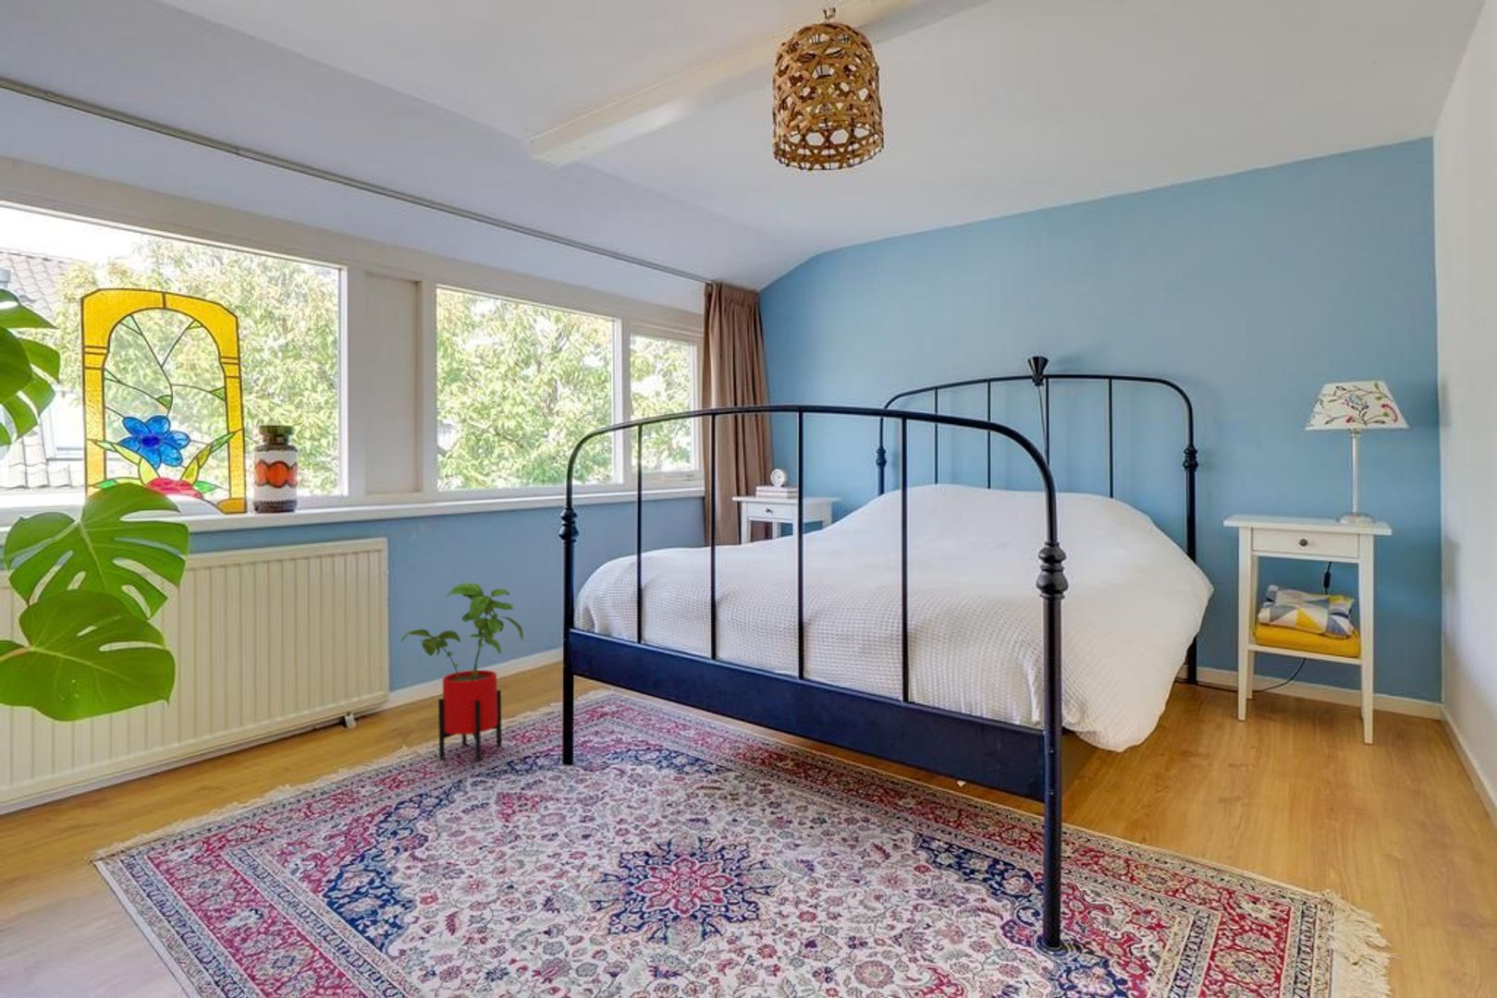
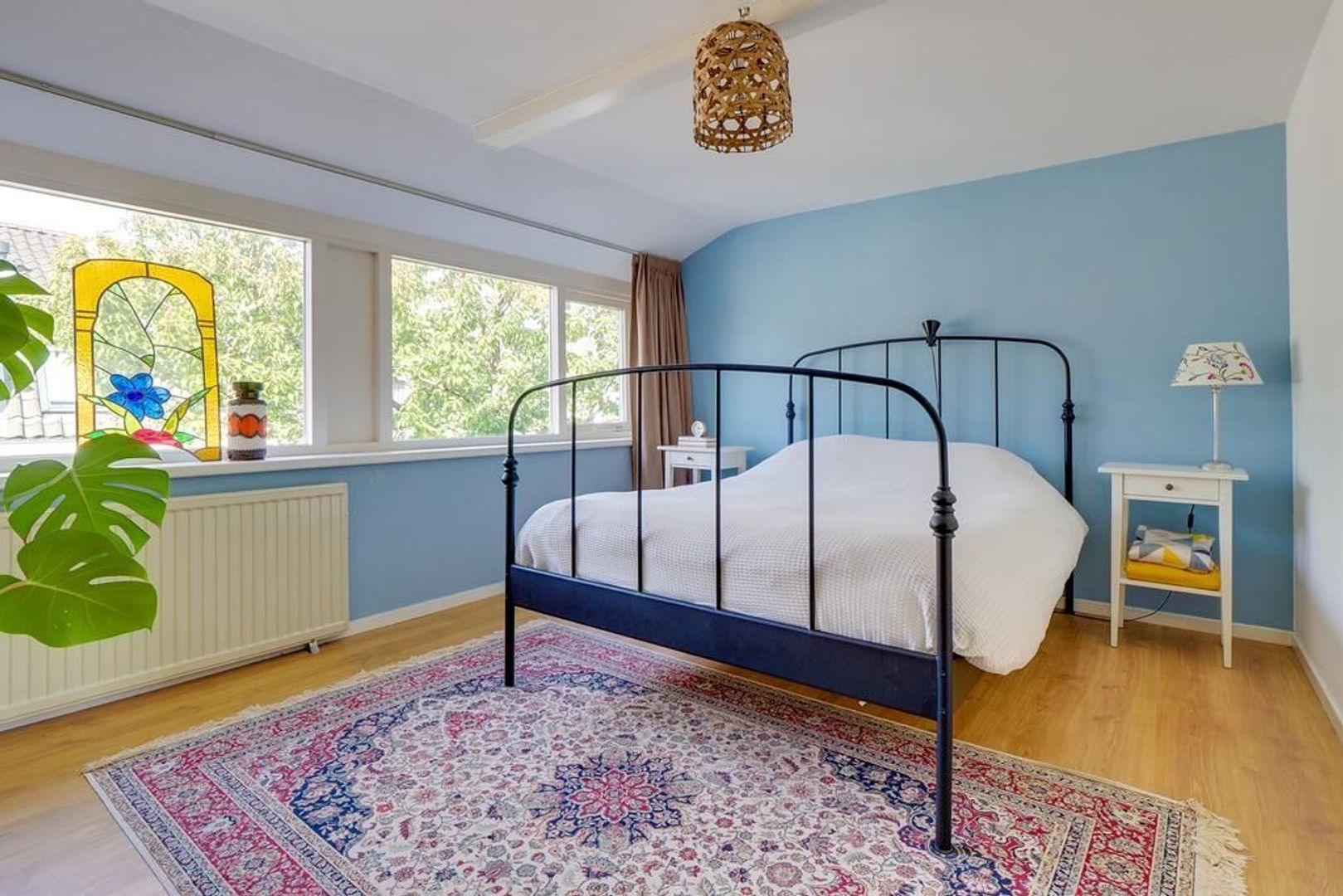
- house plant (468, 671)
